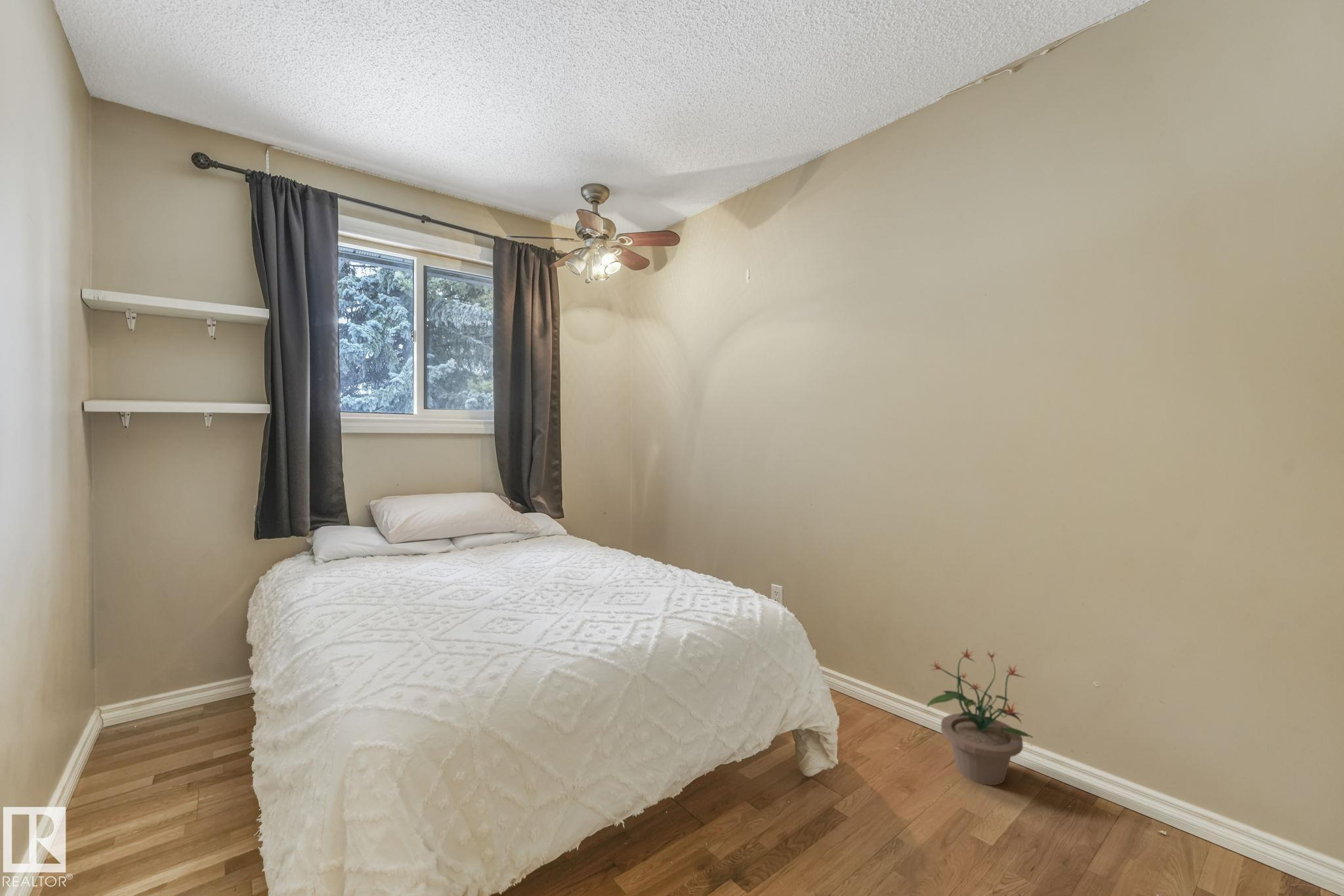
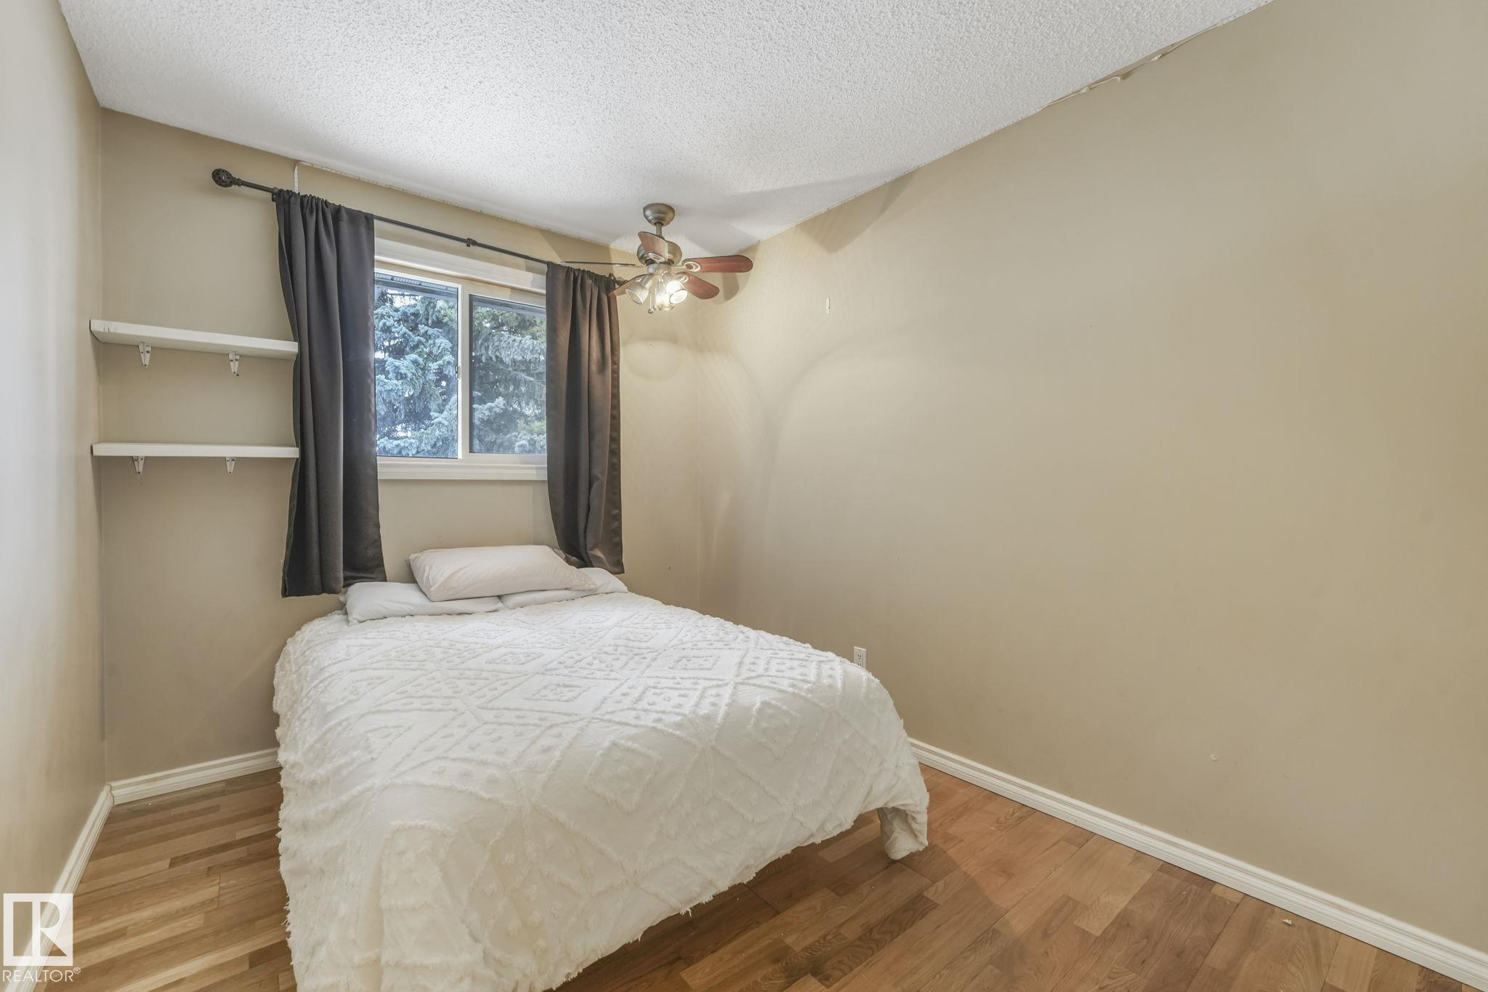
- potted plant (980, 713)
